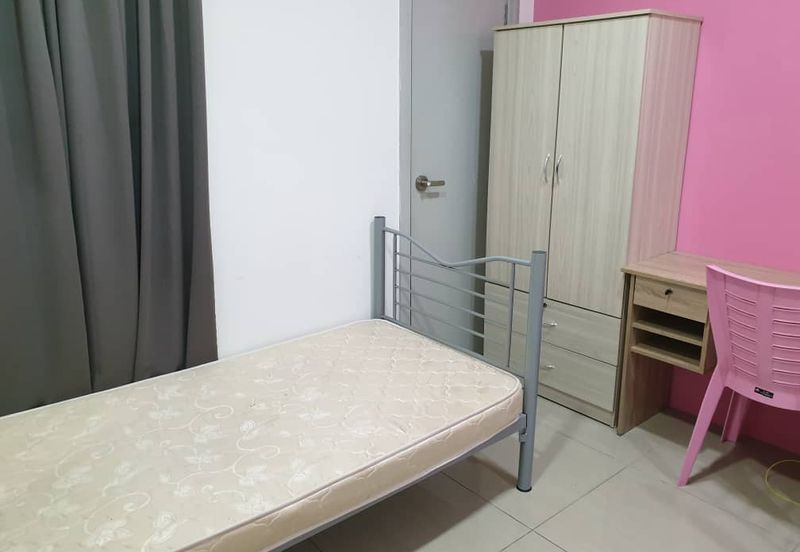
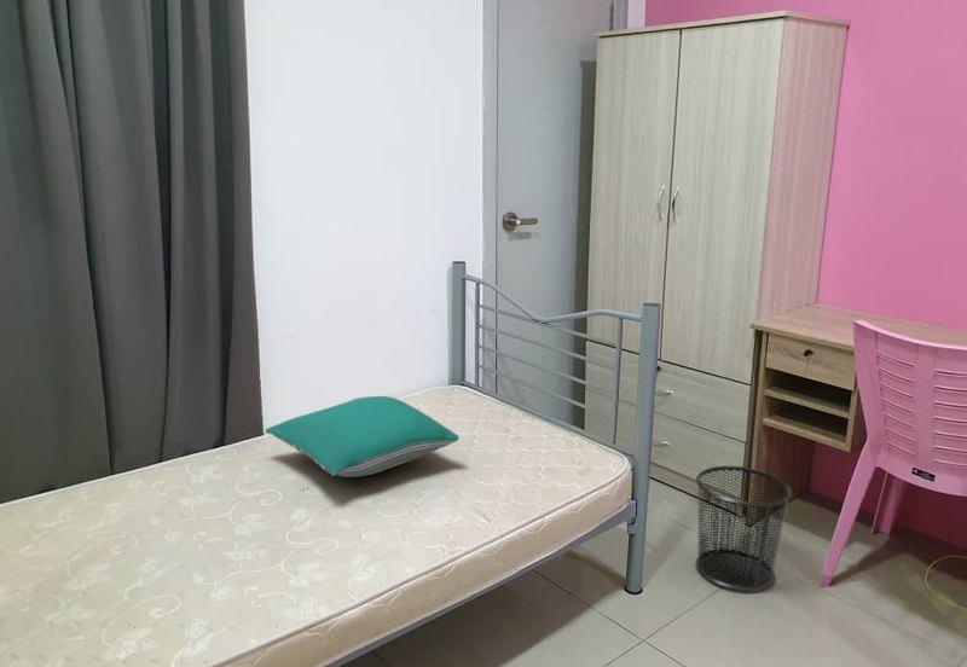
+ waste bin (739, 527)
+ pillow (360, 434)
